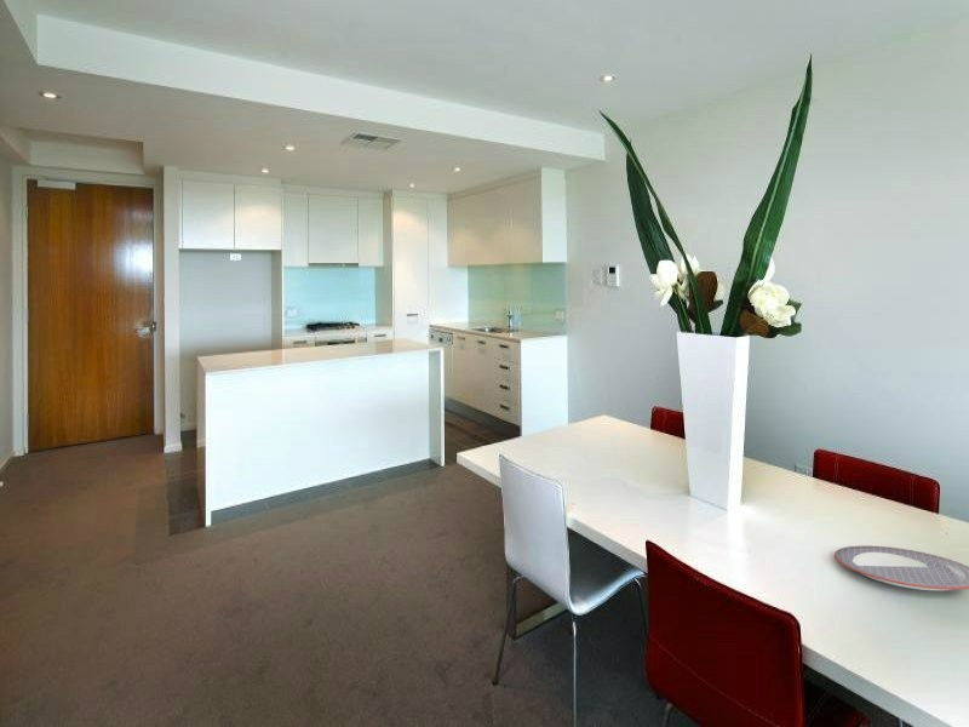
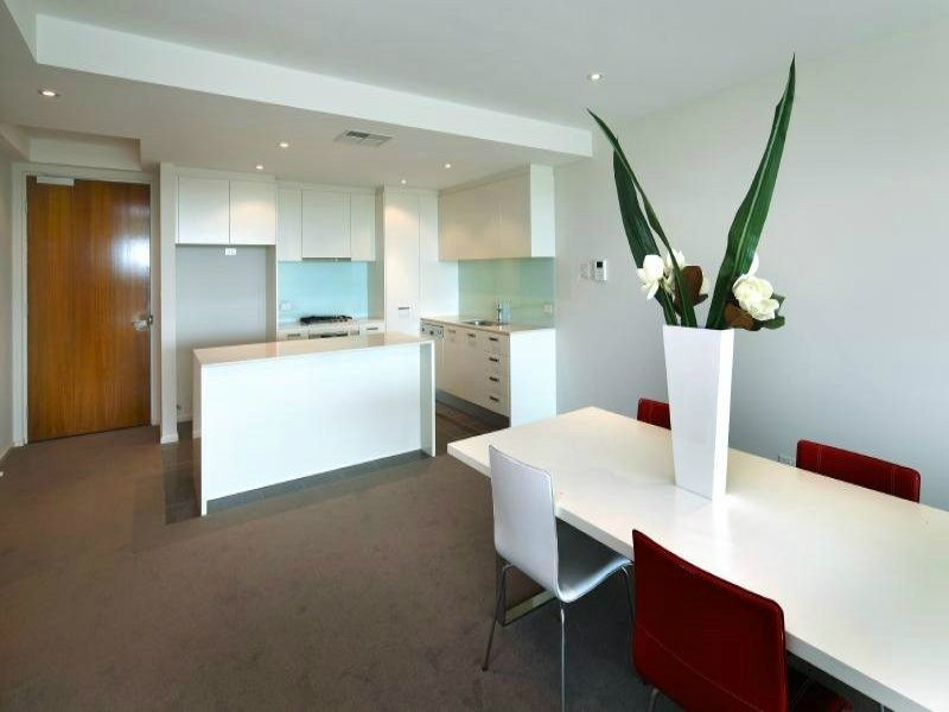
- plate (904, 568)
